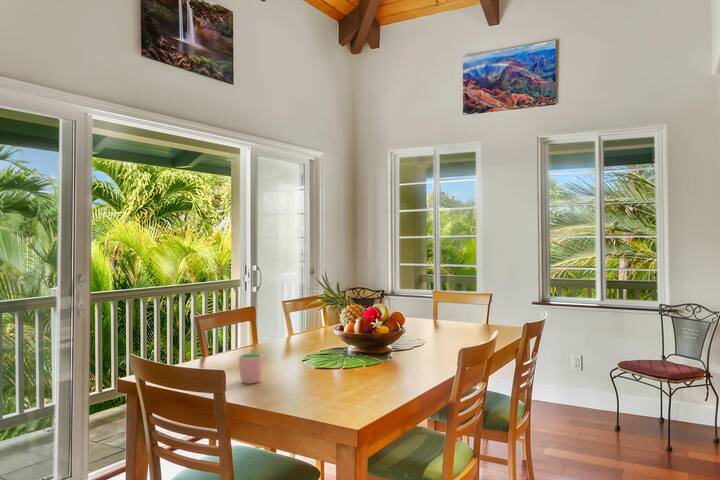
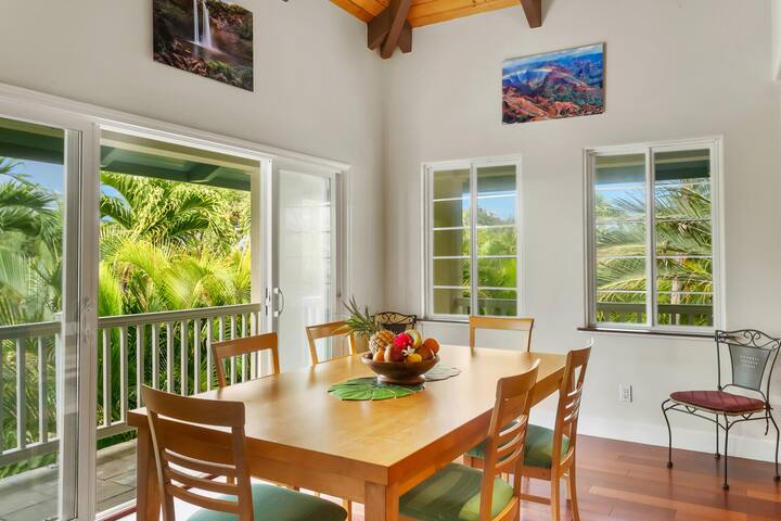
- cup (252, 367)
